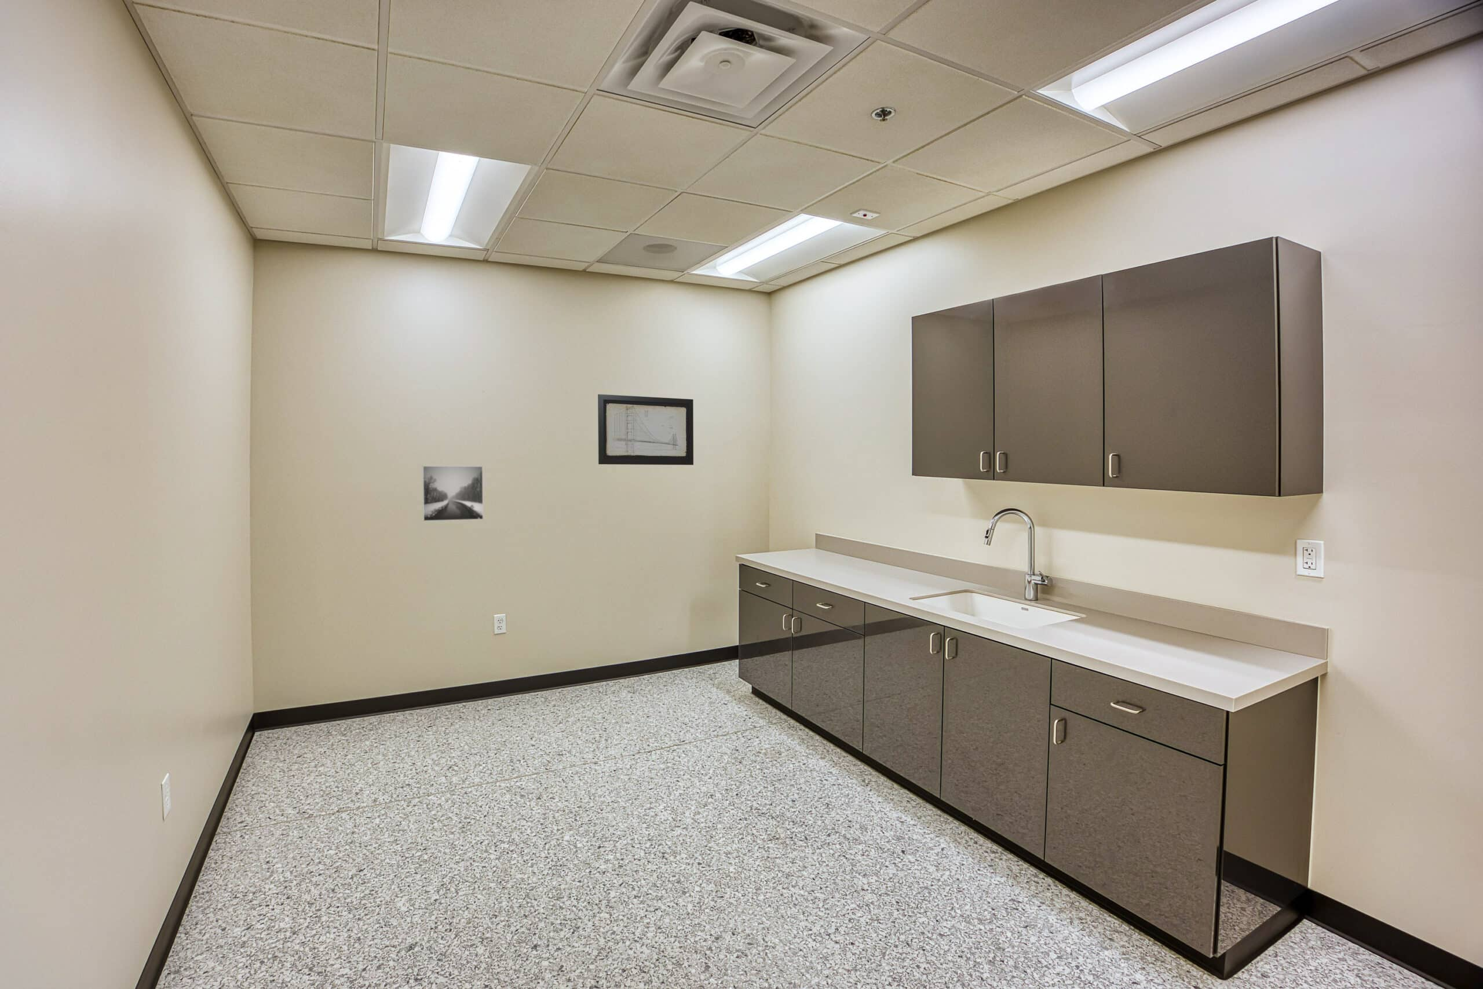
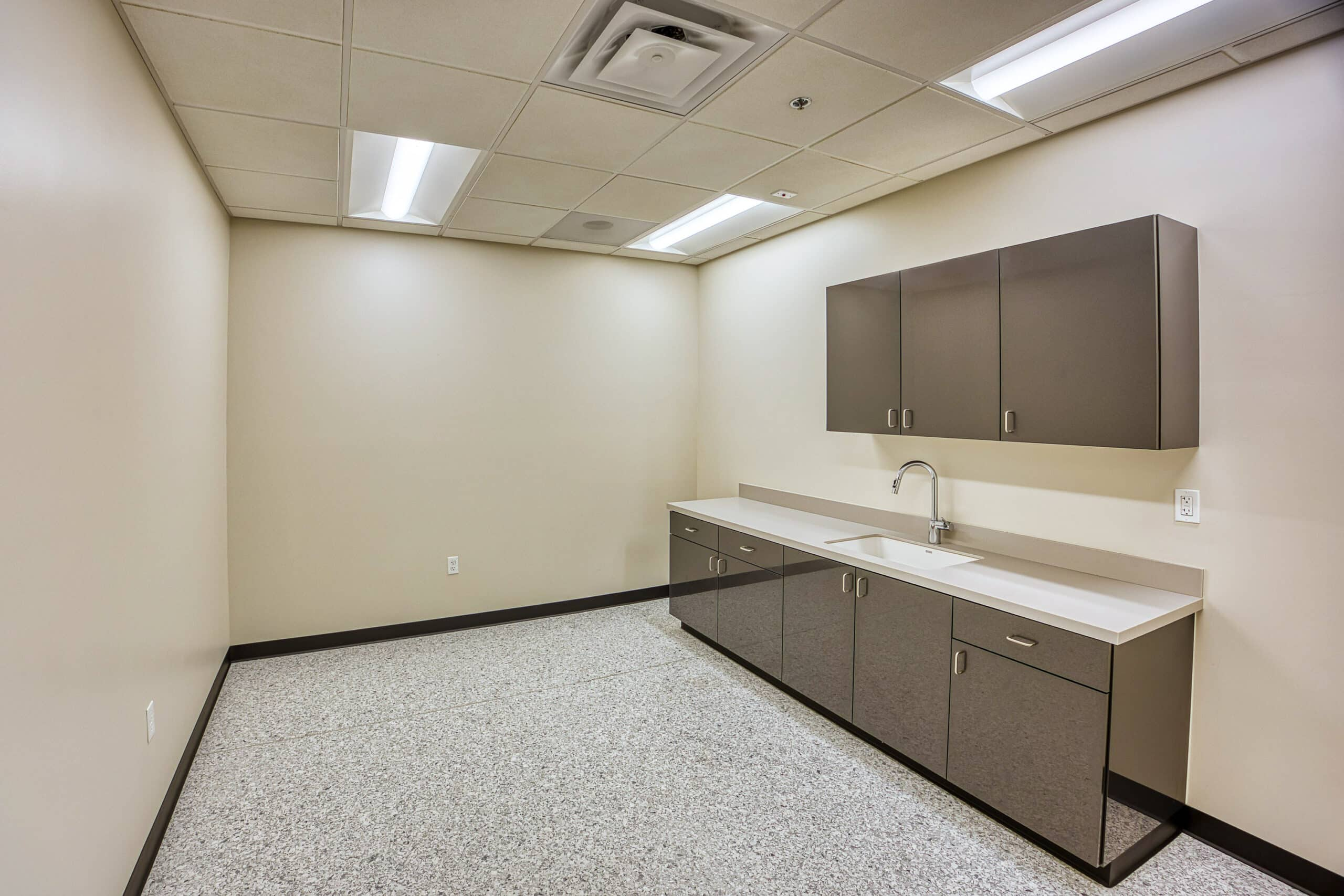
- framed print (454, 493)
- wall art (647, 430)
